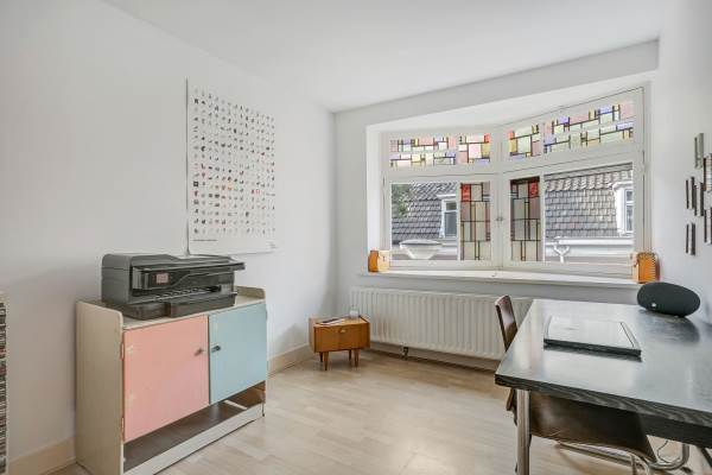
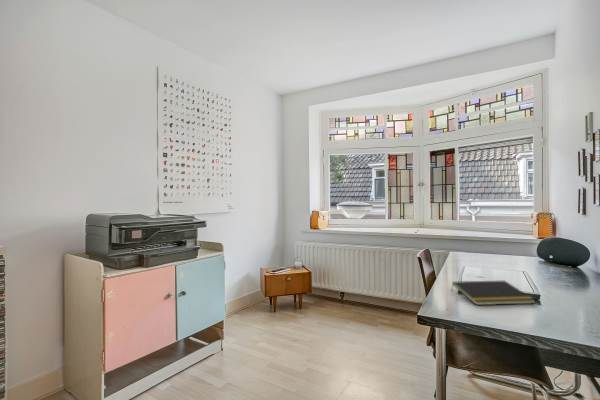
+ notepad (491, 291)
